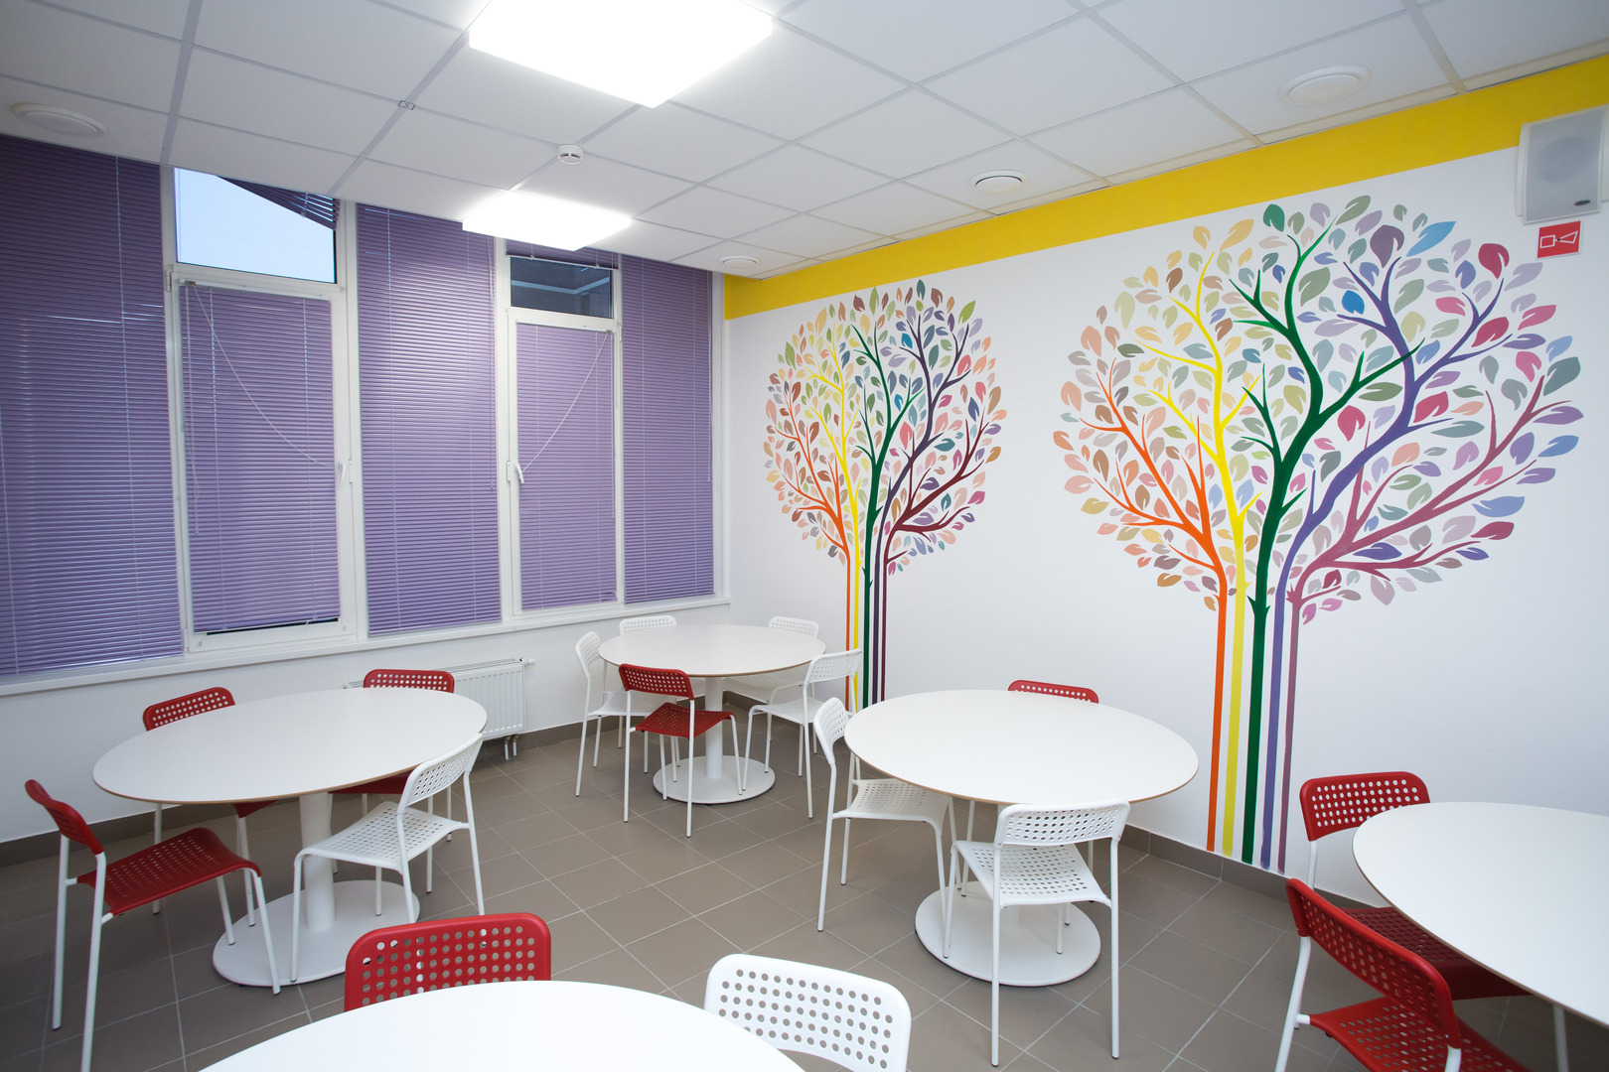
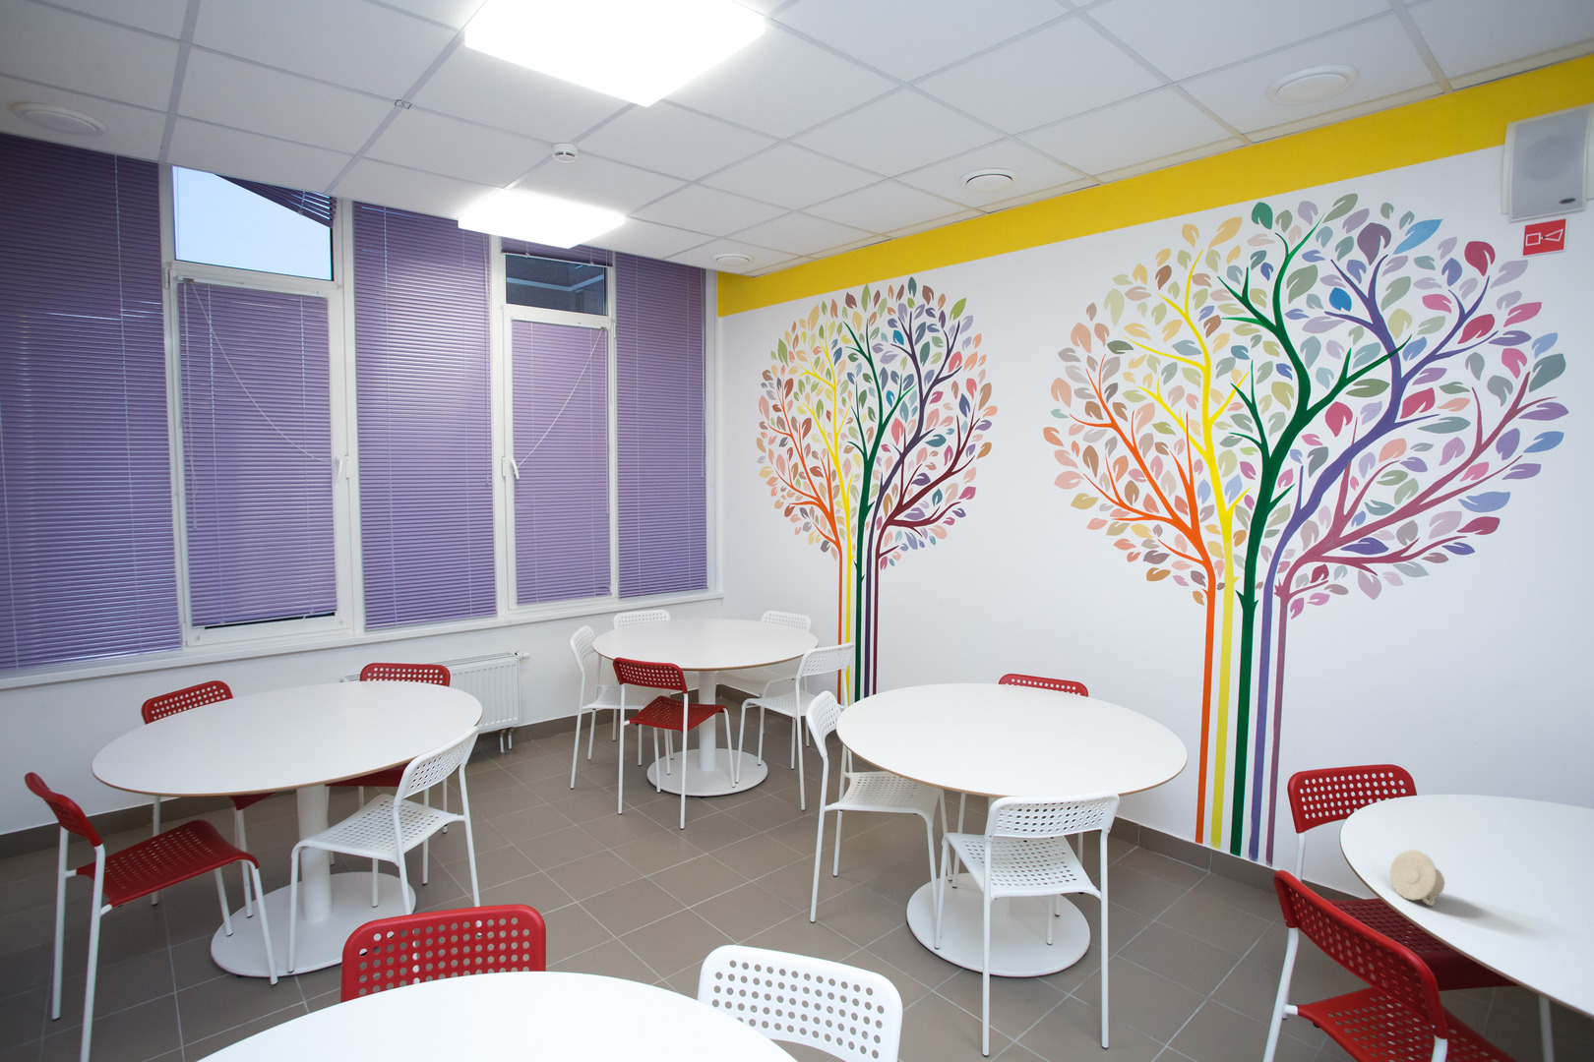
+ cup (1415, 874)
